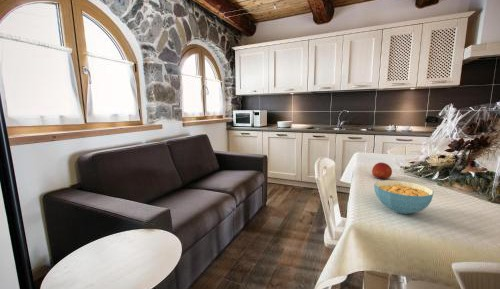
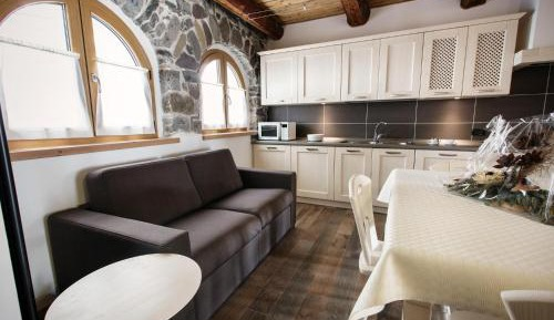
- fruit (382, 170)
- cereal bowl (401, 199)
